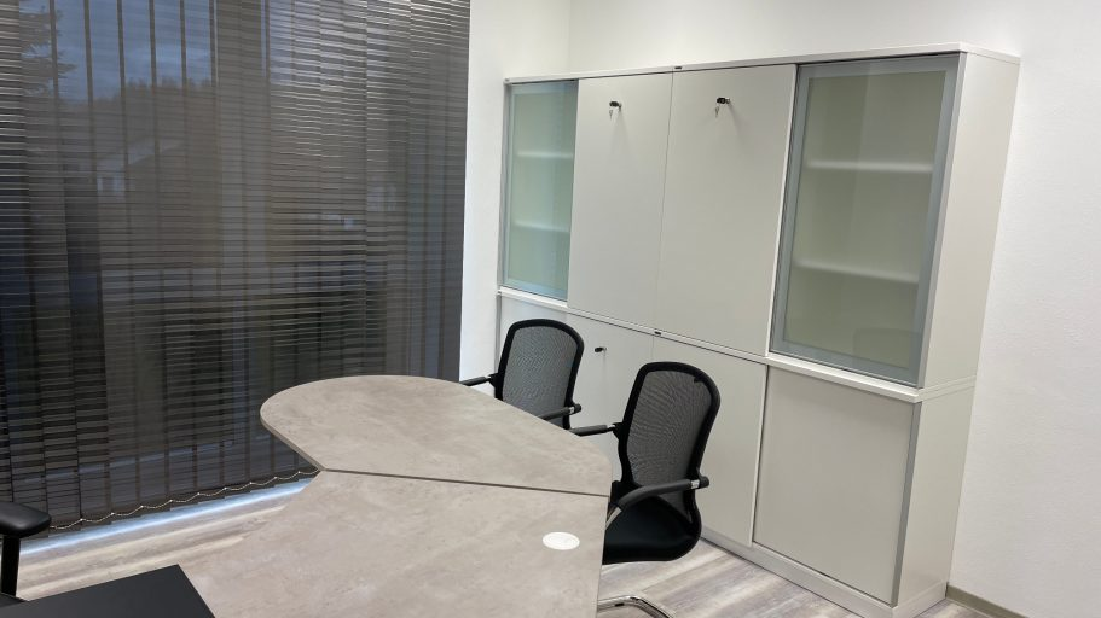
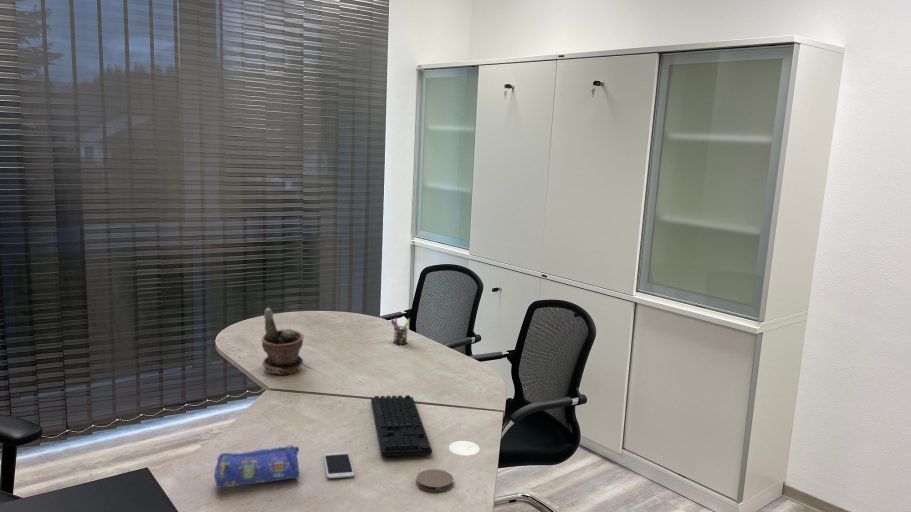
+ pencil case (258, 465)
+ pen holder (401, 330)
+ keyboard (398, 422)
+ smartphone (338, 464)
+ potted plant (282, 338)
+ coaster (434, 480)
